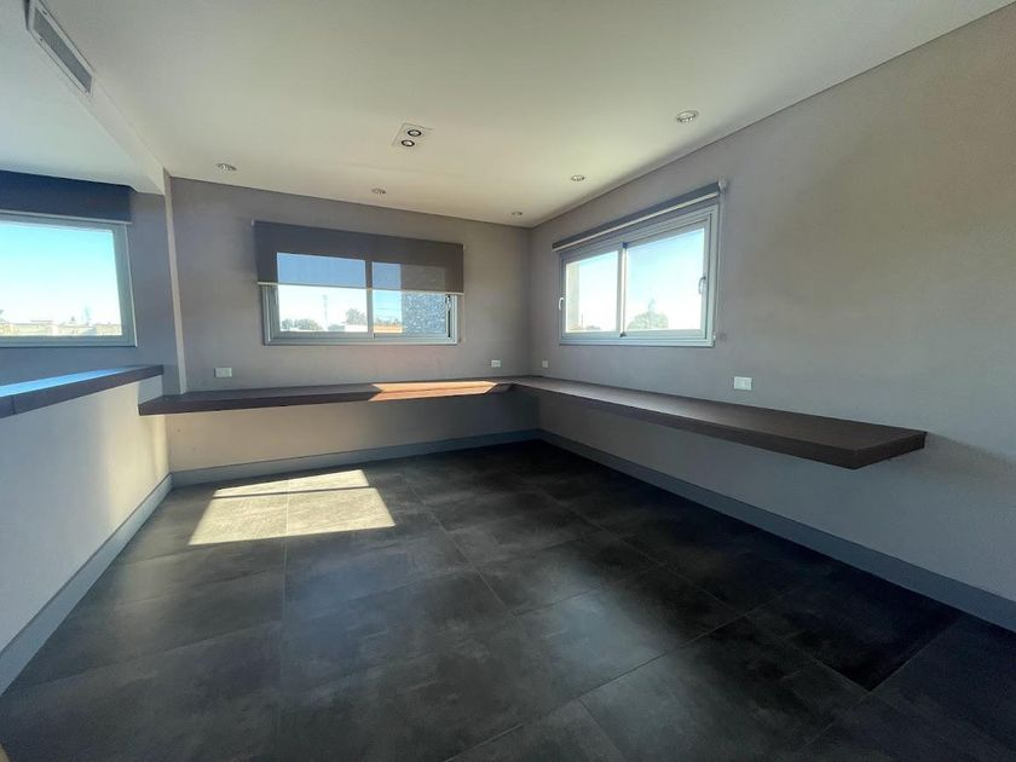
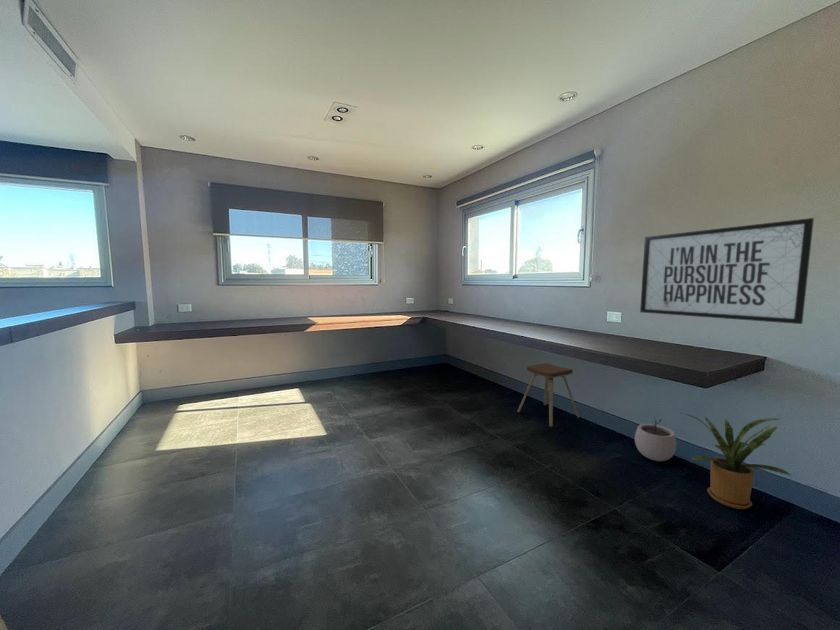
+ plant pot (655, 437)
+ music stool (549, 391)
+ mirror (711, 273)
+ house plant (732, 454)
